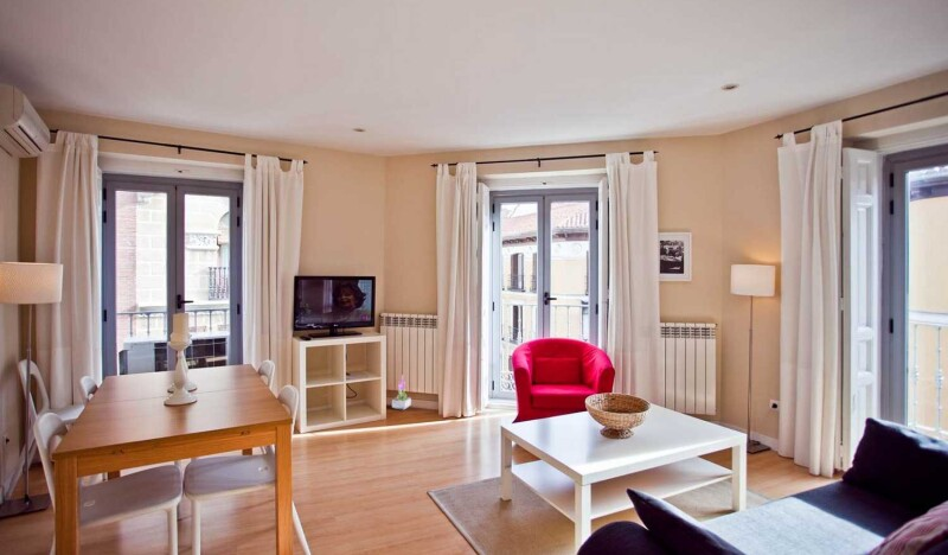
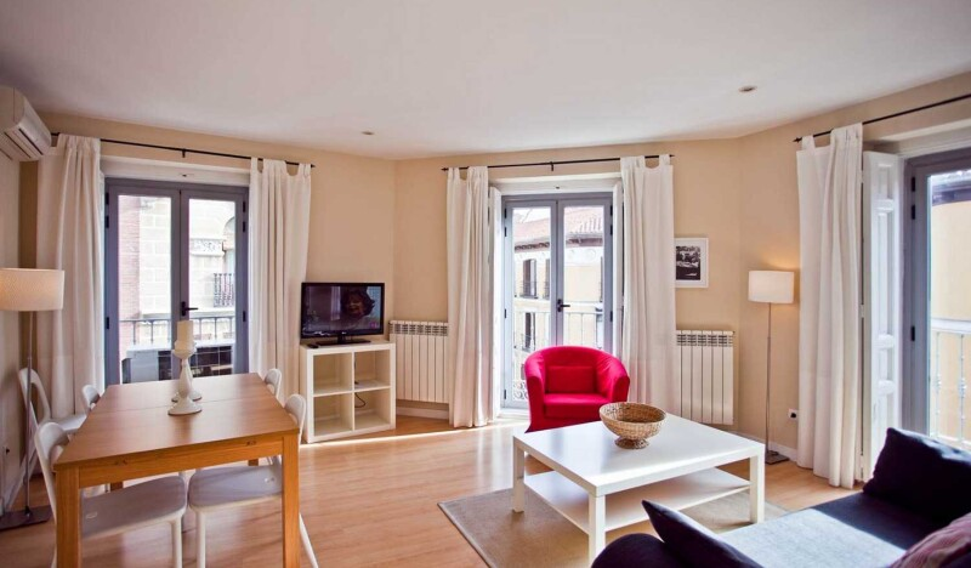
- potted plant (401, 391)
